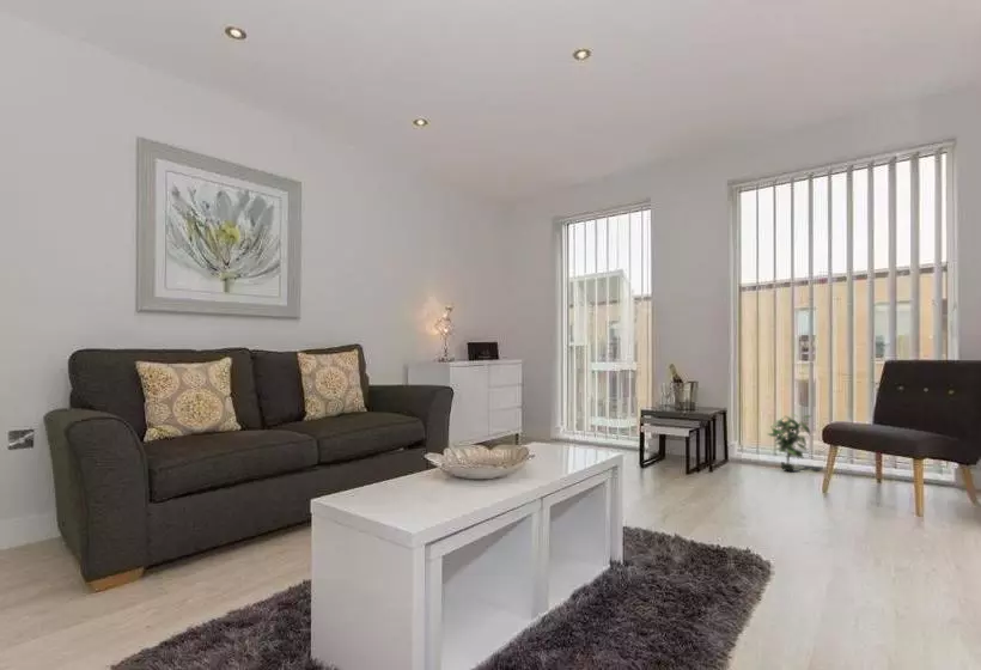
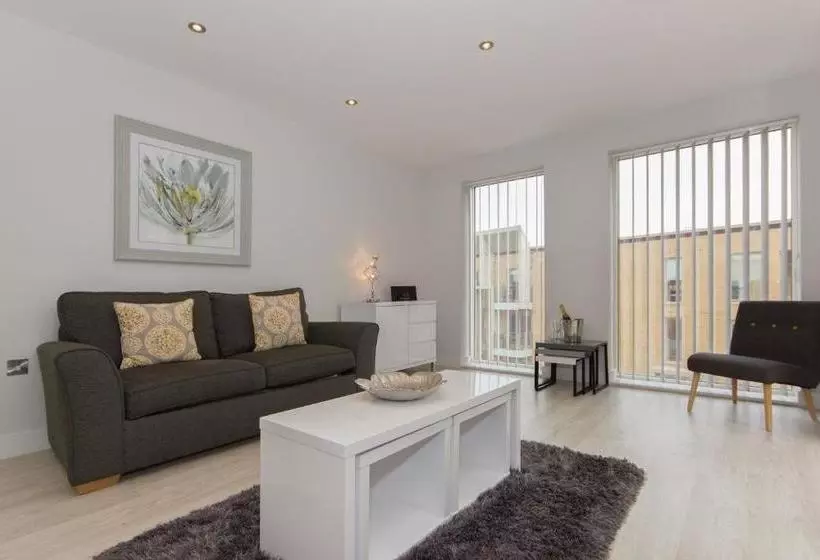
- potted plant (790, 441)
